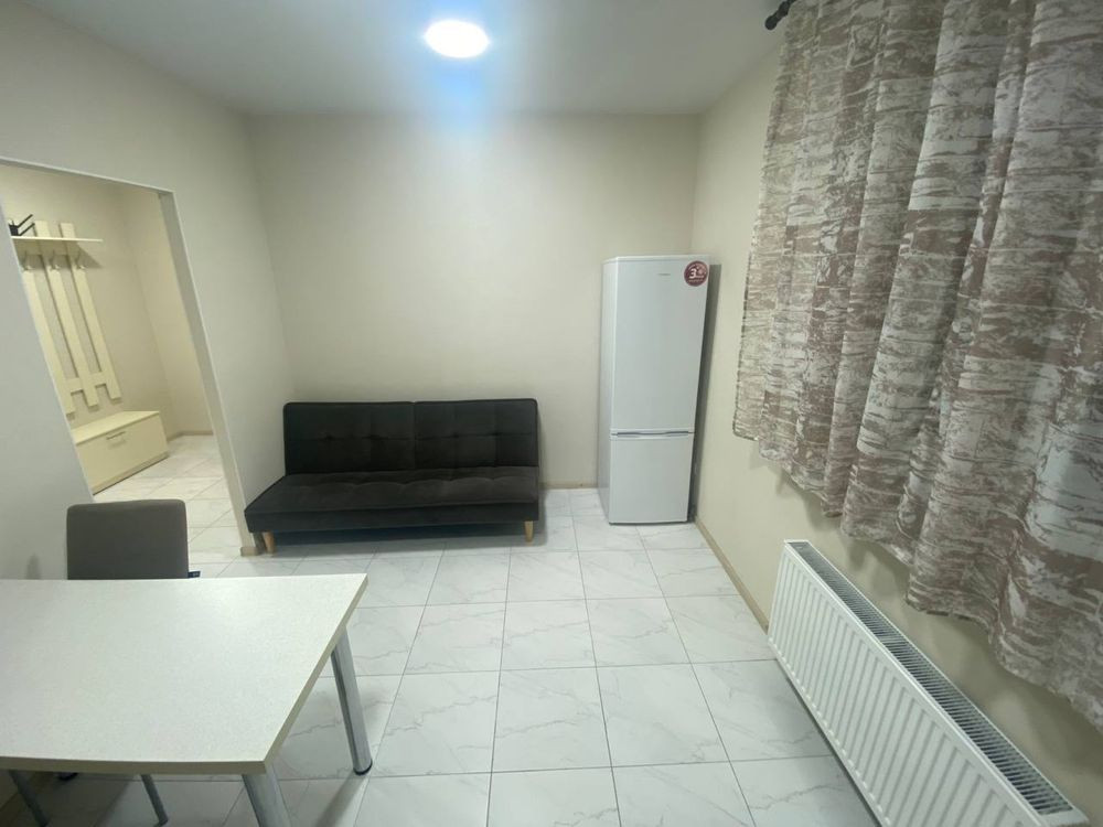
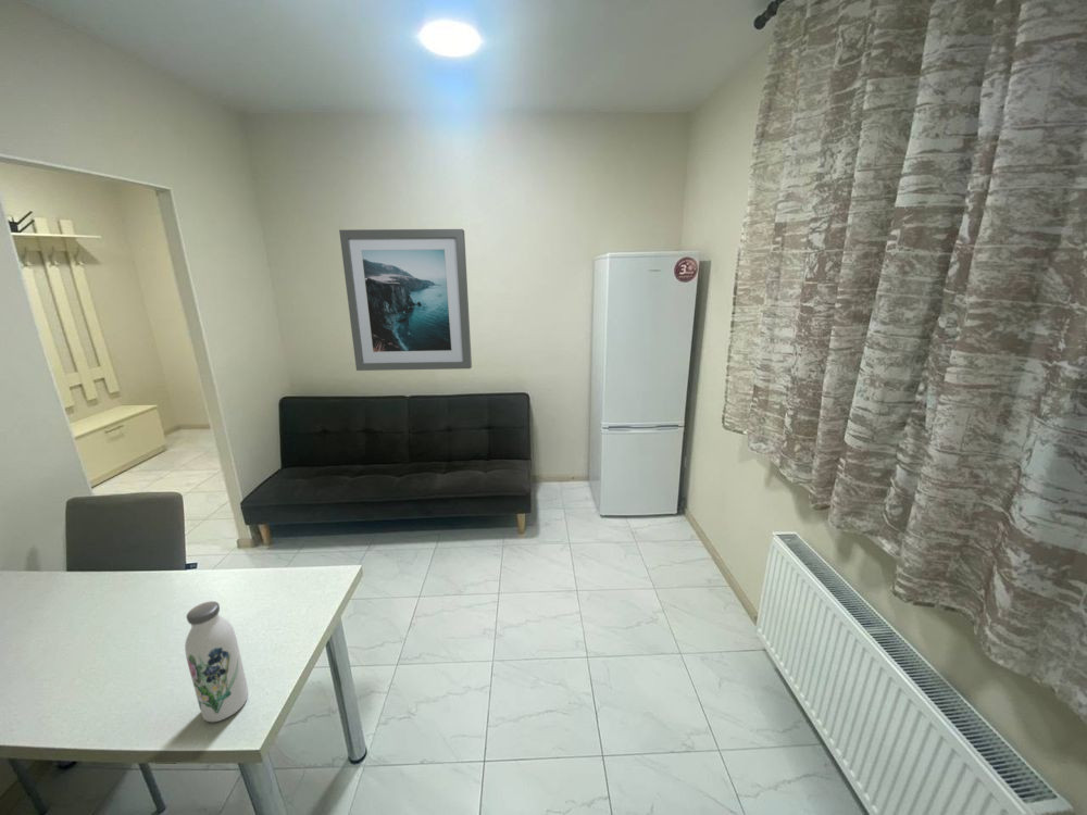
+ water bottle (214, 657)
+ wall art (409, 302)
